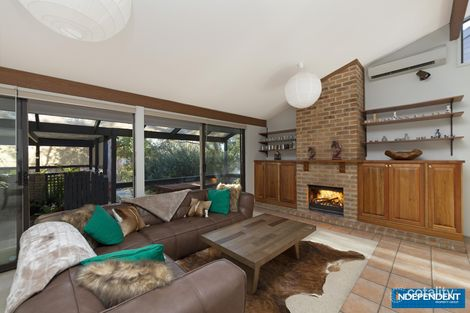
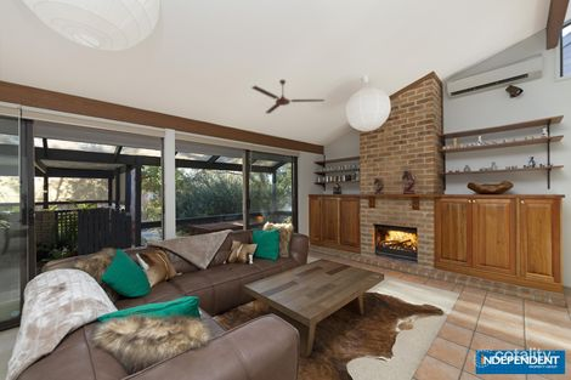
+ ceiling fan (287, 98)
